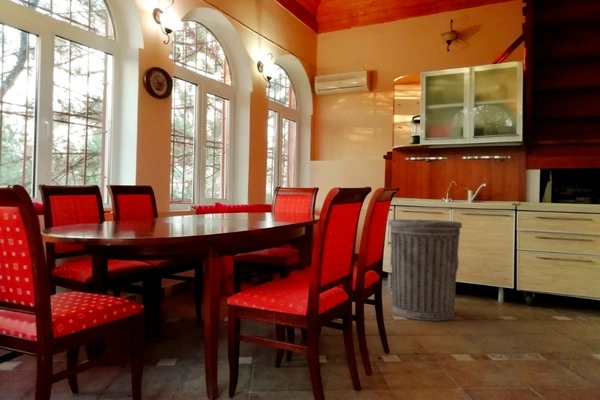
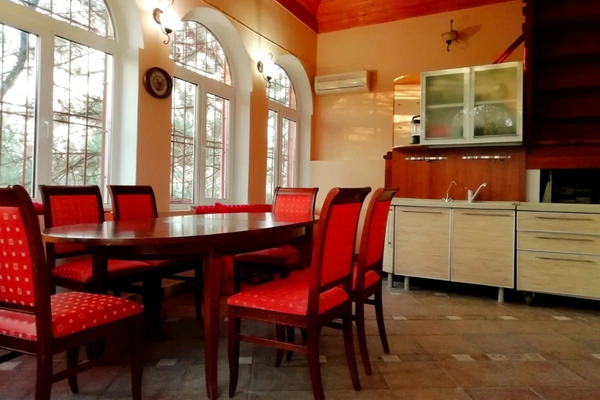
- trash can (423, 266)
